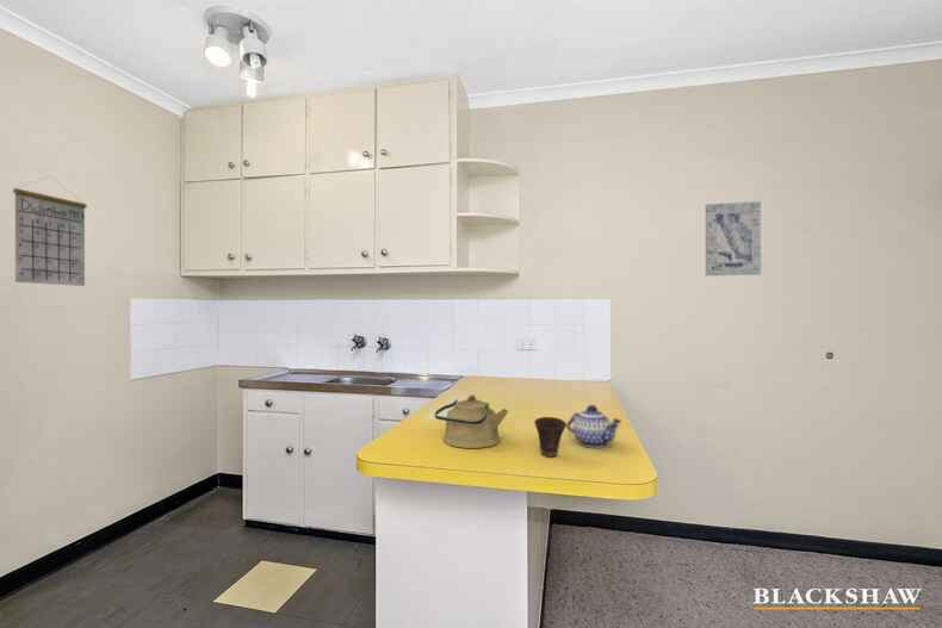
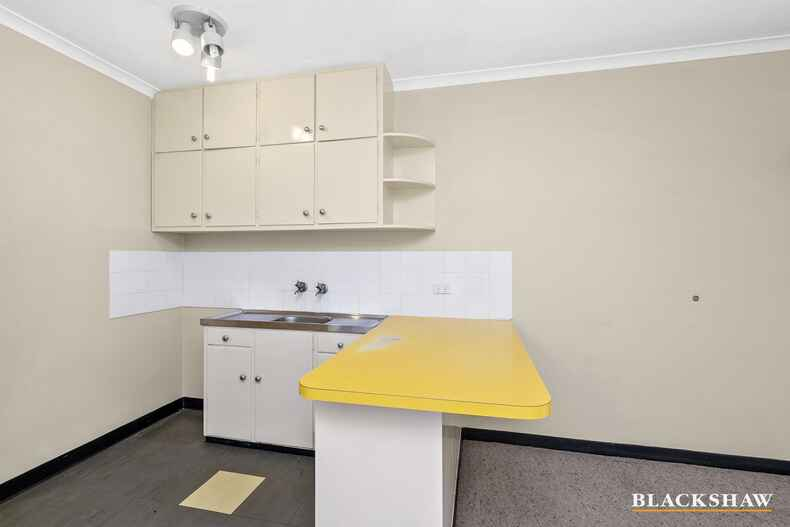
- calendar (51, 229)
- teapot (593, 424)
- wall art (732, 238)
- cup (550, 437)
- kettle (476, 418)
